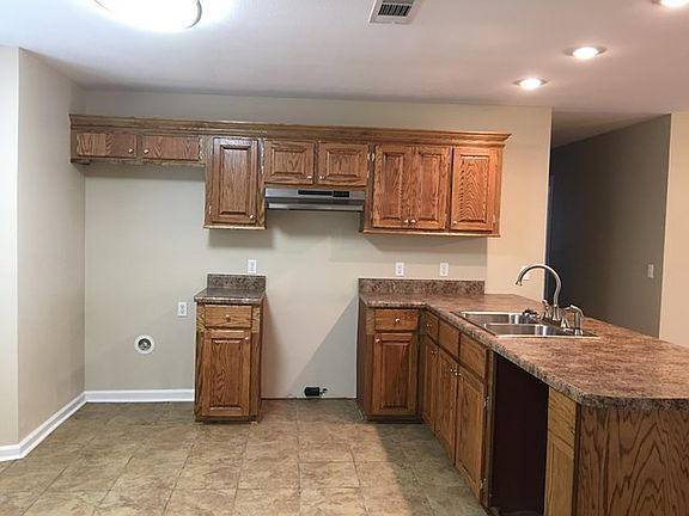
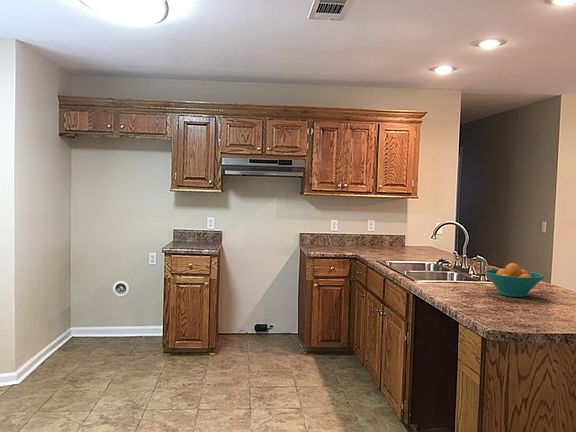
+ fruit bowl (513, 279)
